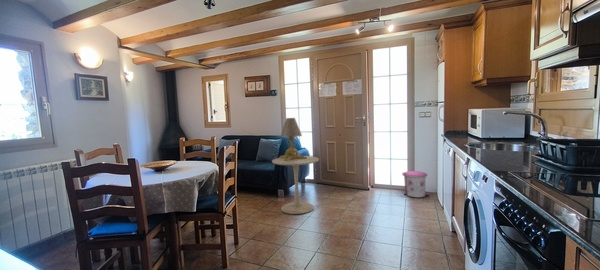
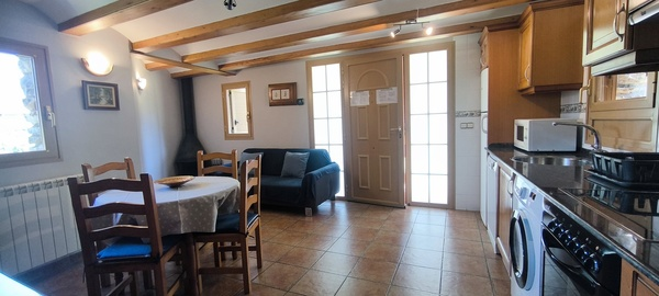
- trash can (415, 183)
- lamp (291, 138)
- side table (296, 184)
